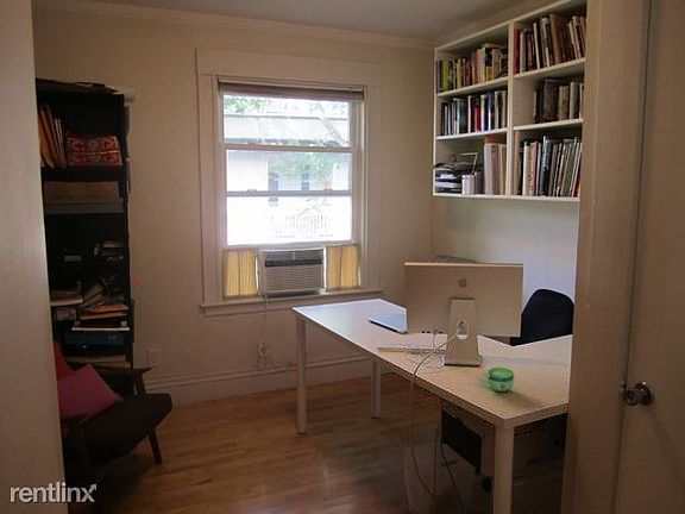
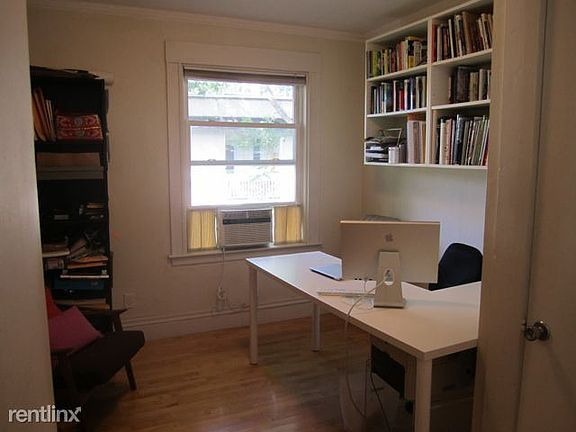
- cup (496, 381)
